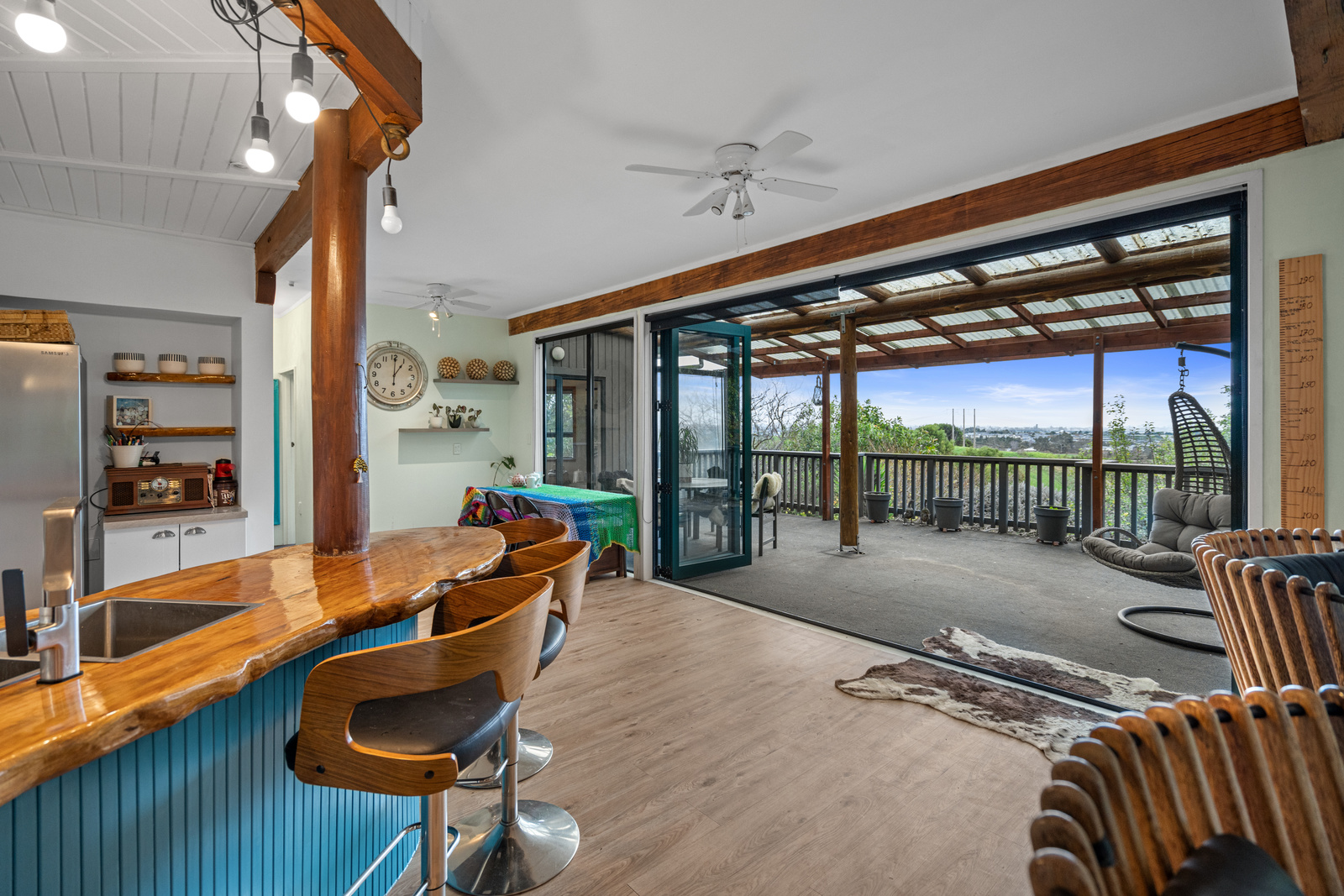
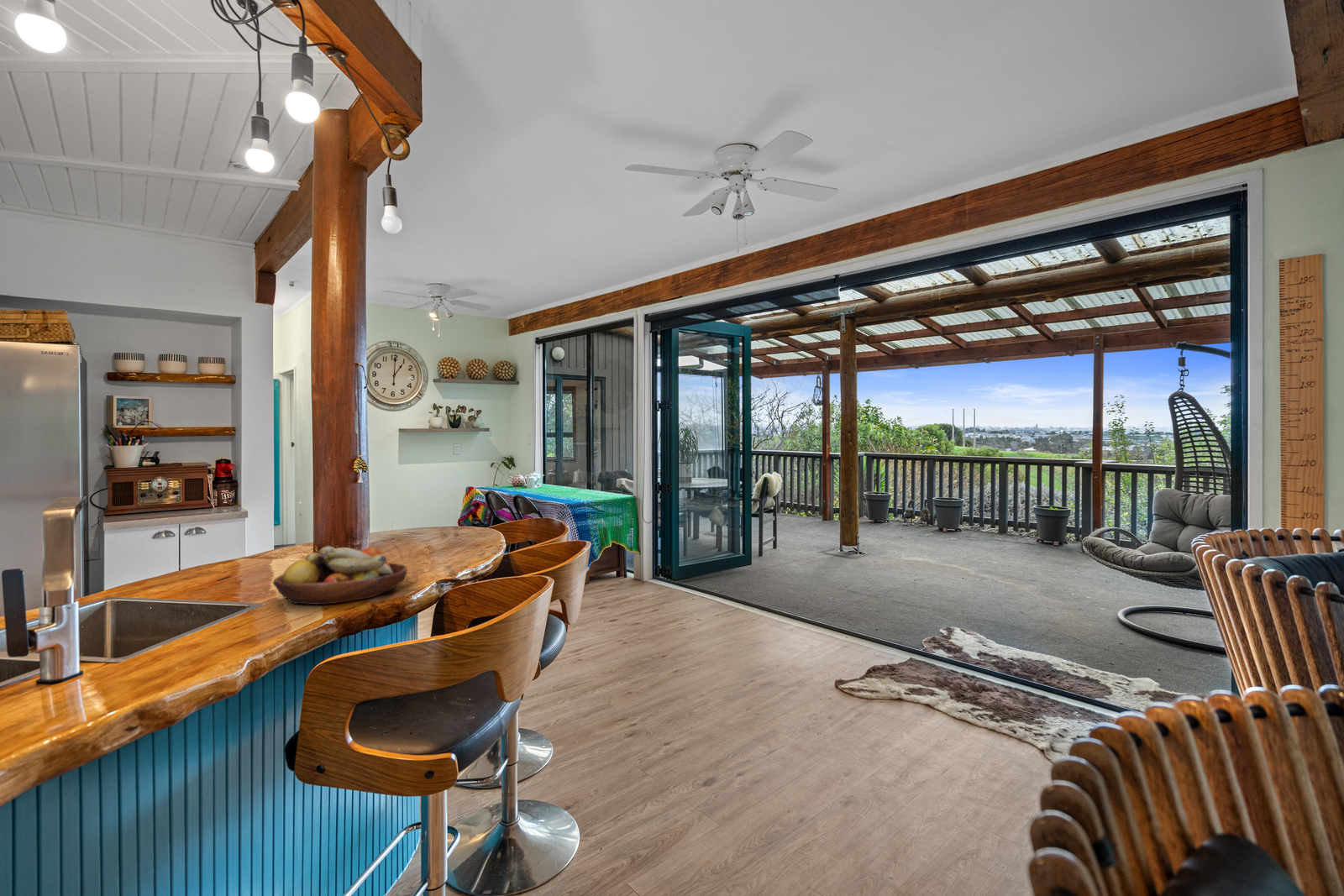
+ fruit bowl (344, 568)
